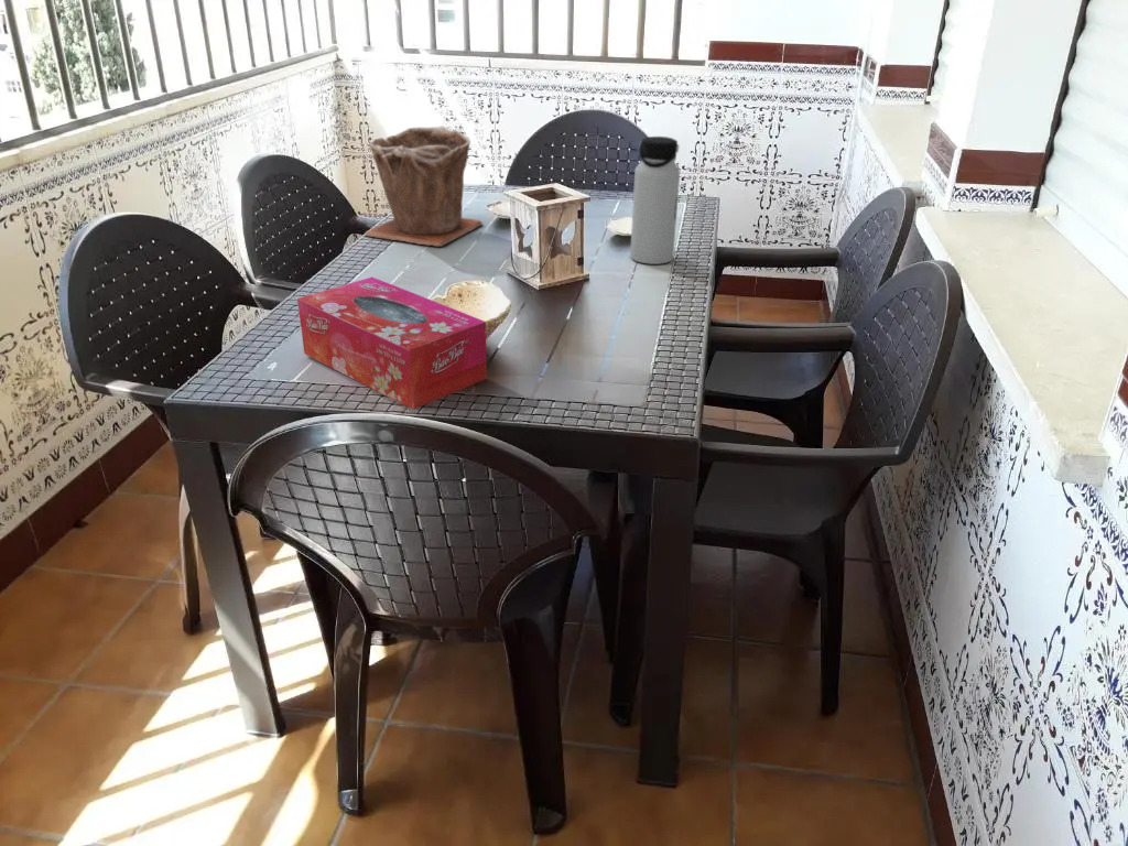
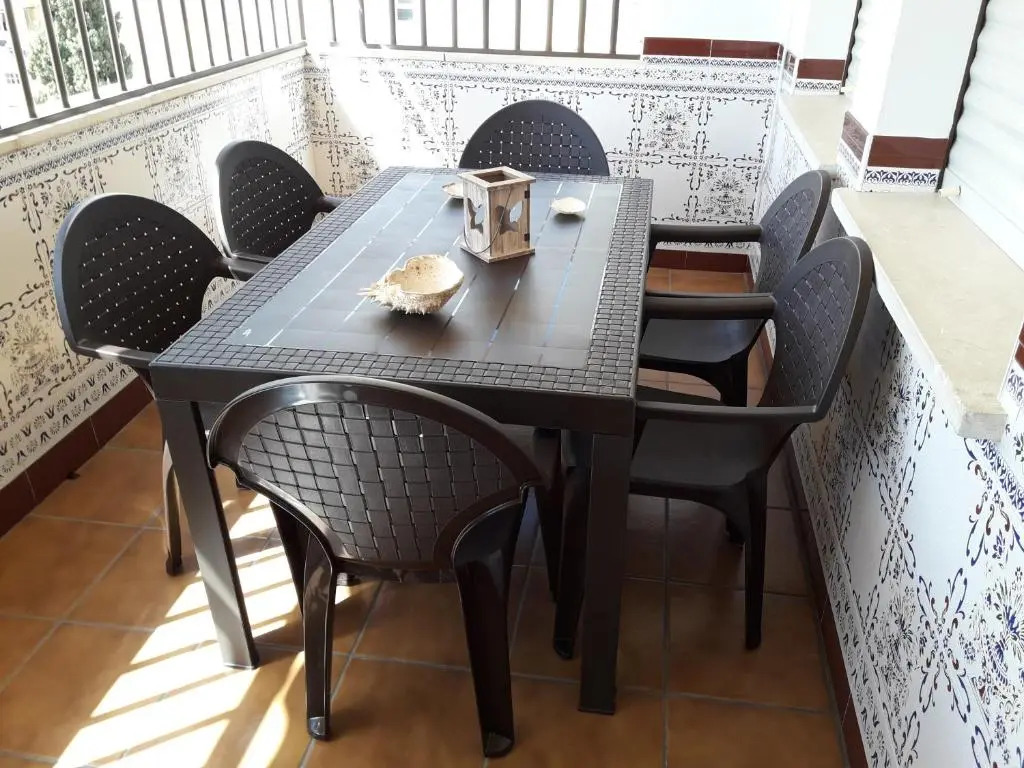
- tissue box (391, 338)
- plant pot (422, 183)
- water bottle (655, 199)
